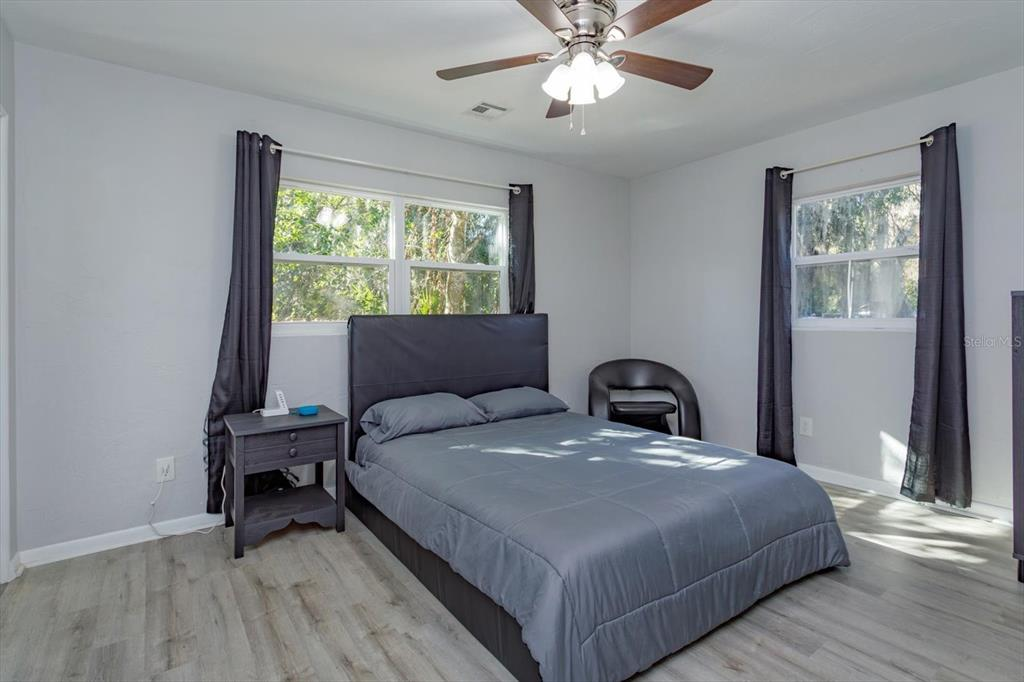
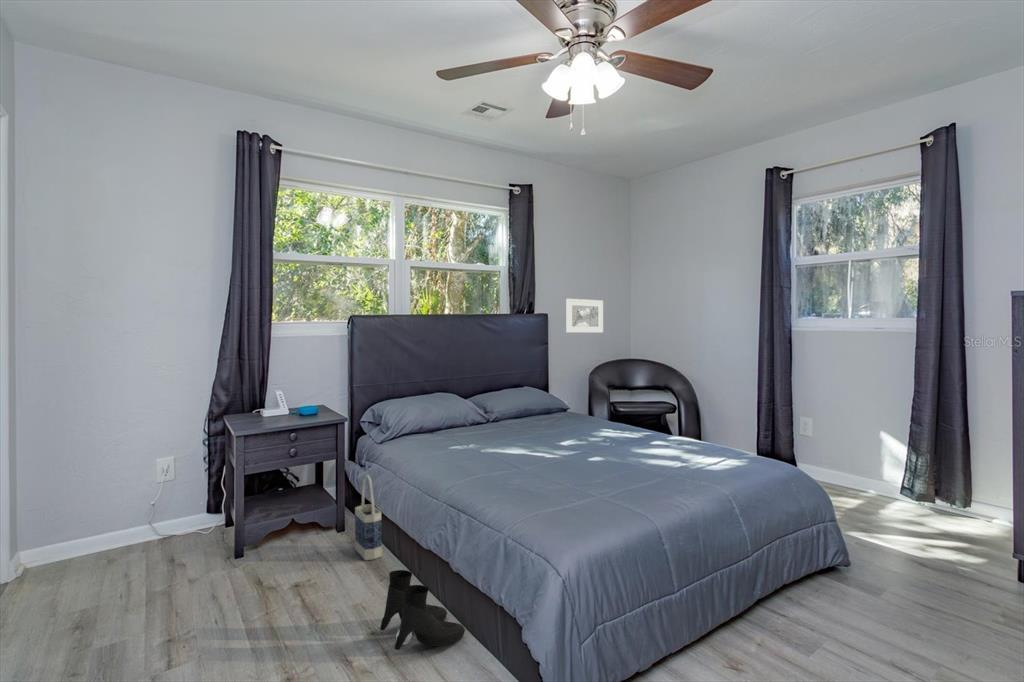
+ bag (368, 514)
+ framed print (585, 316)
+ boots (422, 604)
